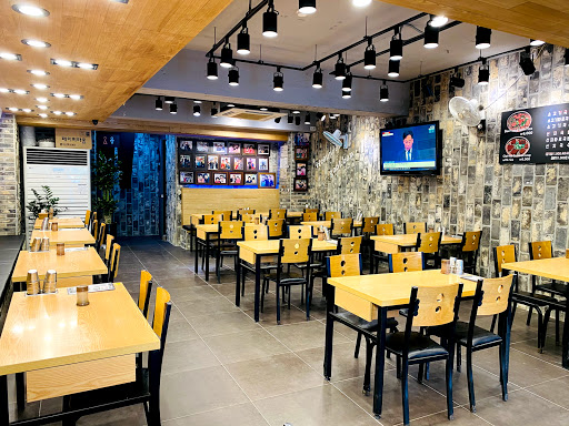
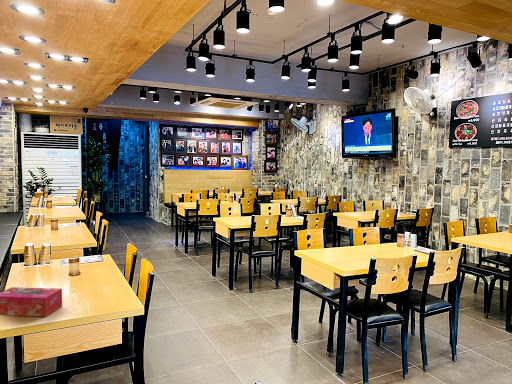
+ tissue box (28, 301)
